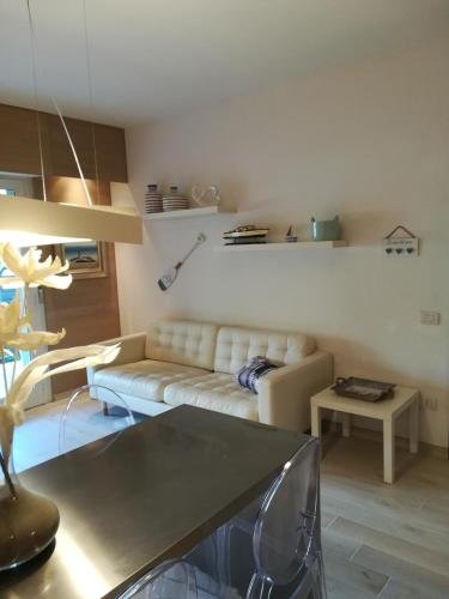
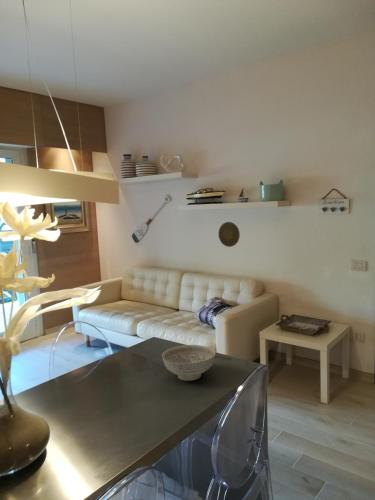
+ decorative bowl (188, 364)
+ decorative plate (228, 234)
